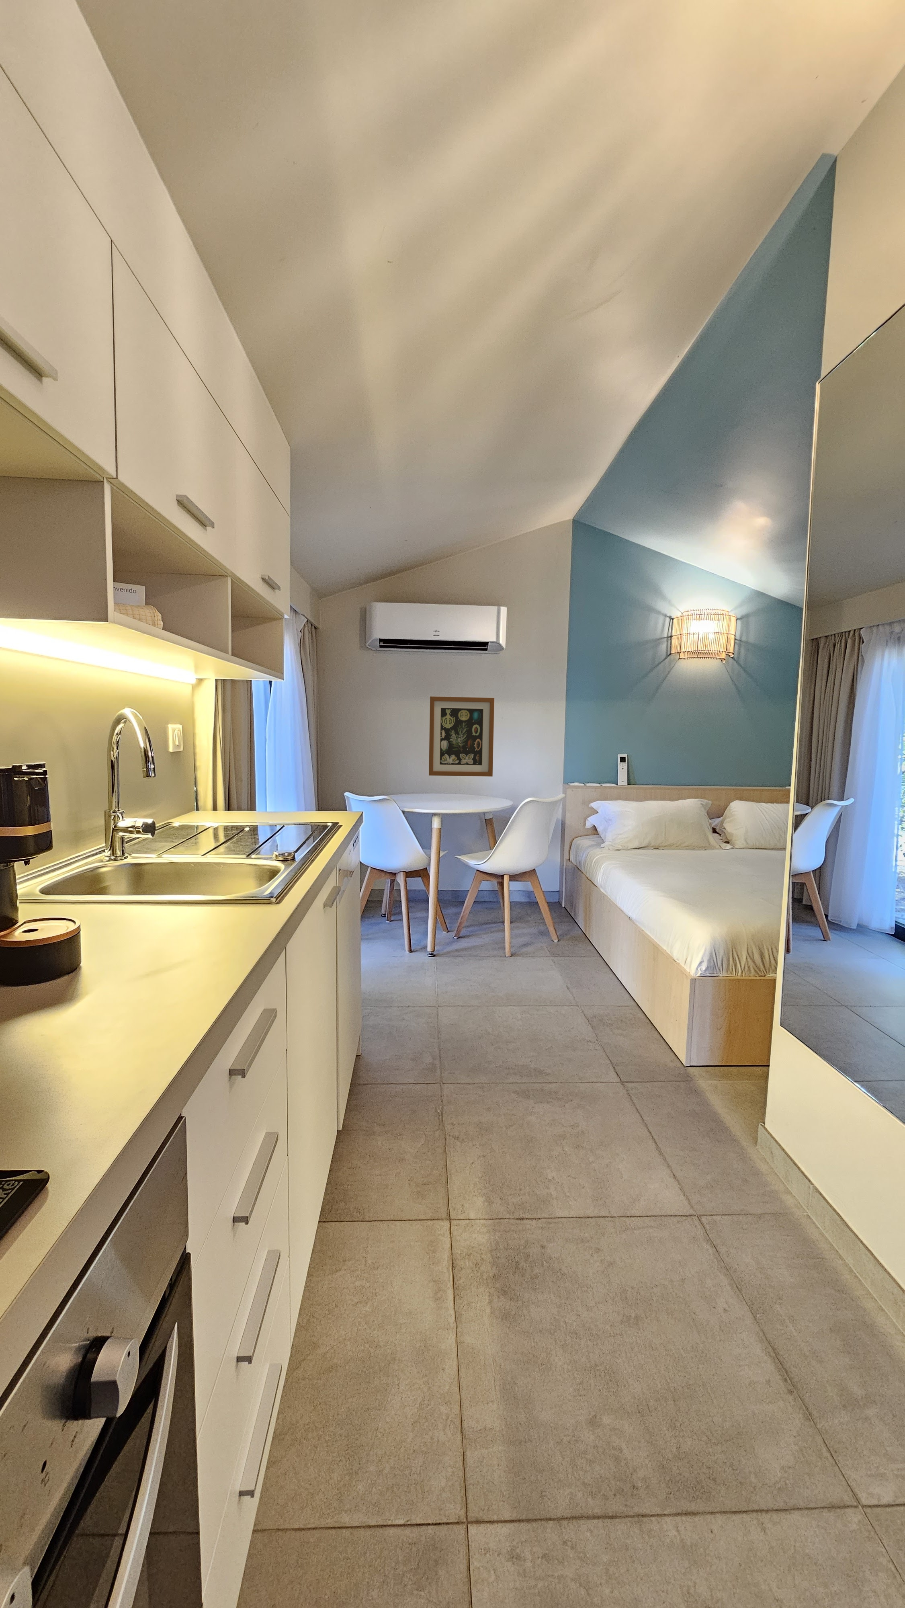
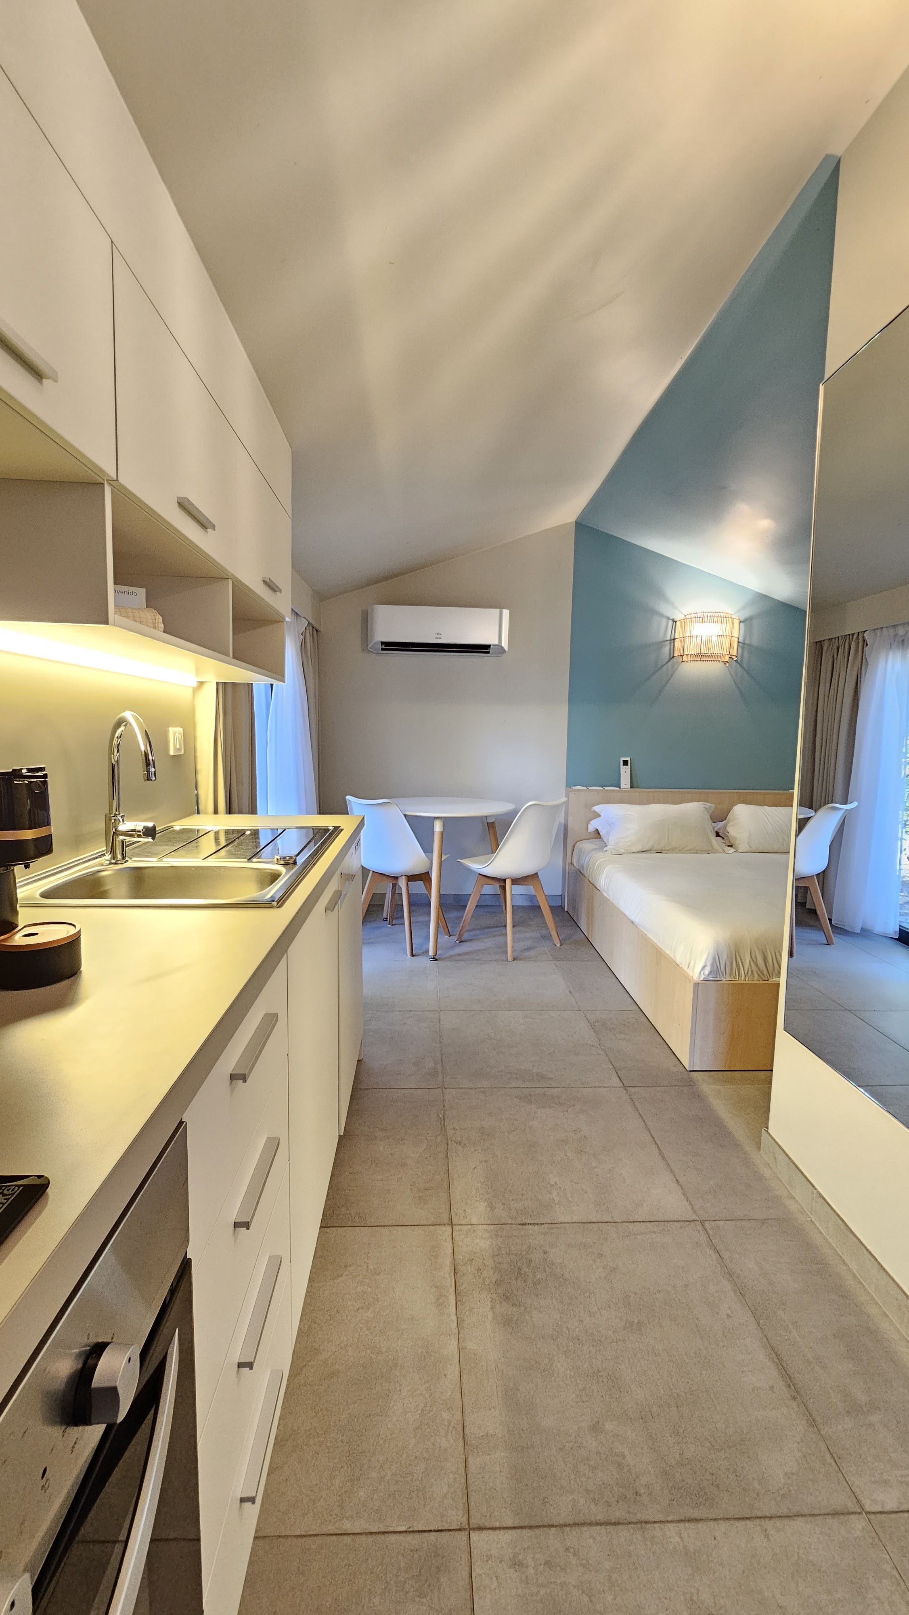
- wall art (461, 737)
